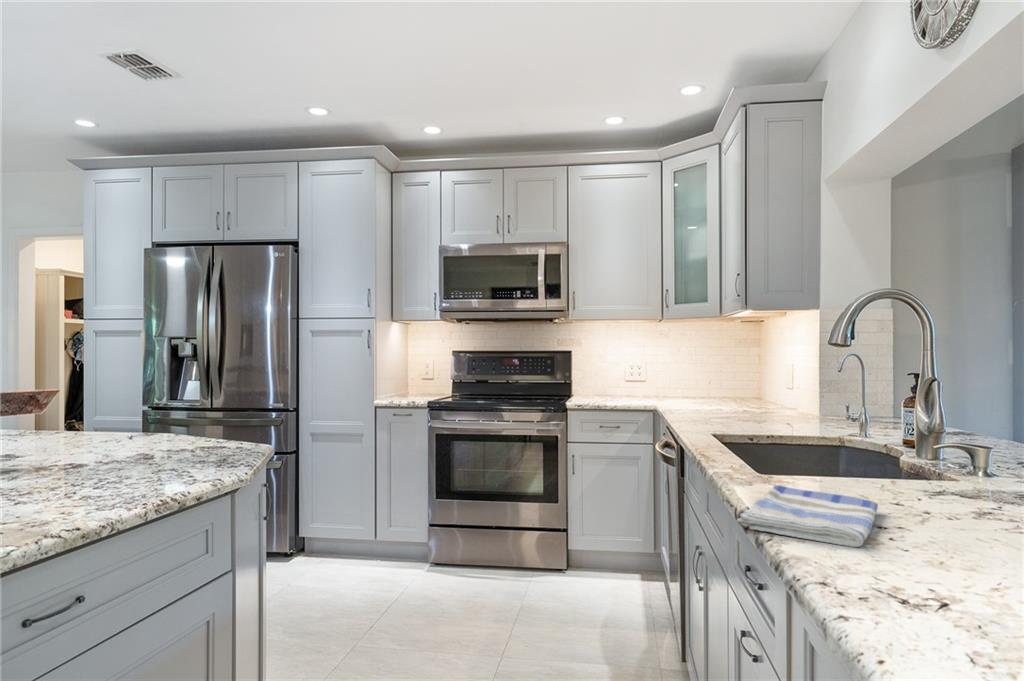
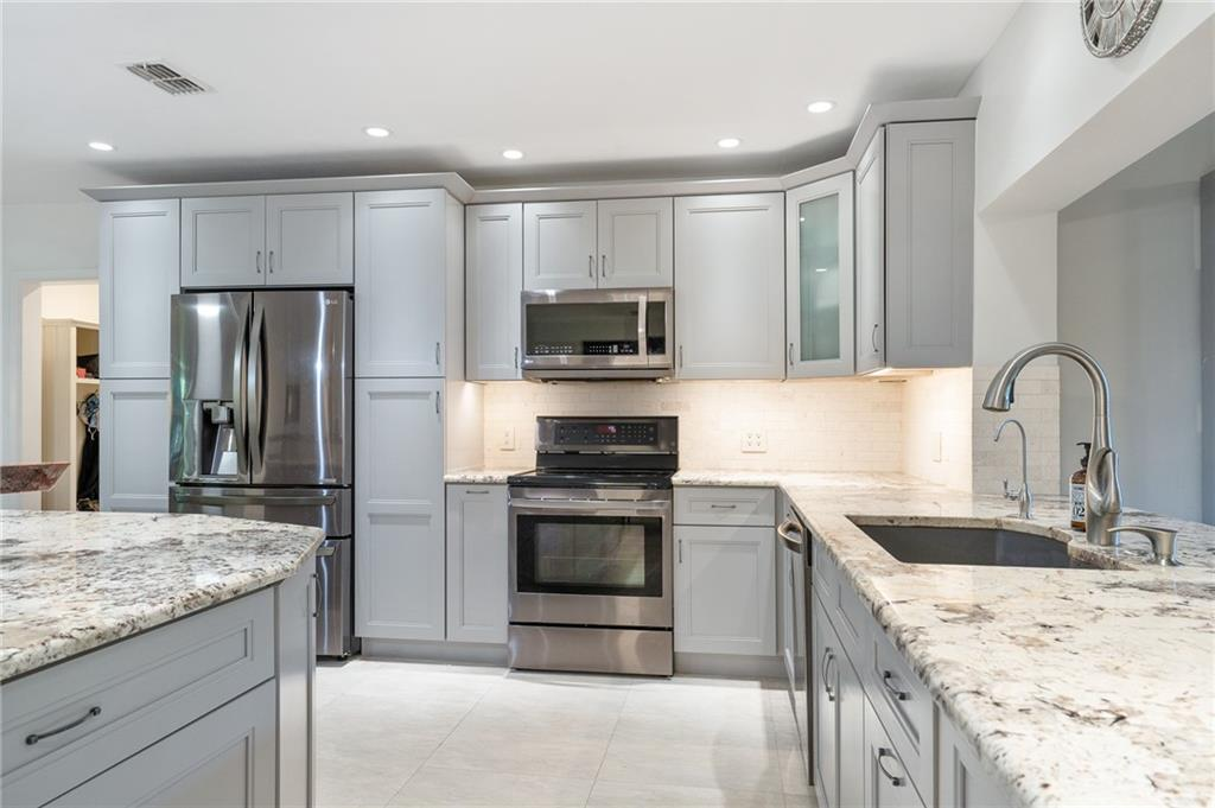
- dish towel (811, 511)
